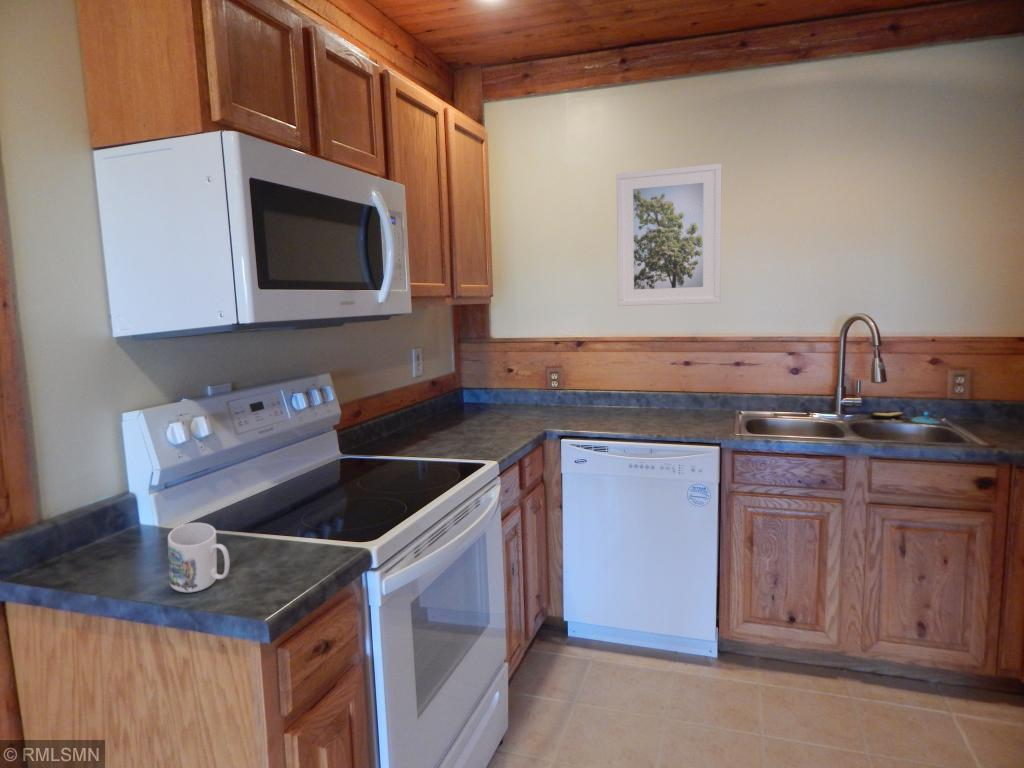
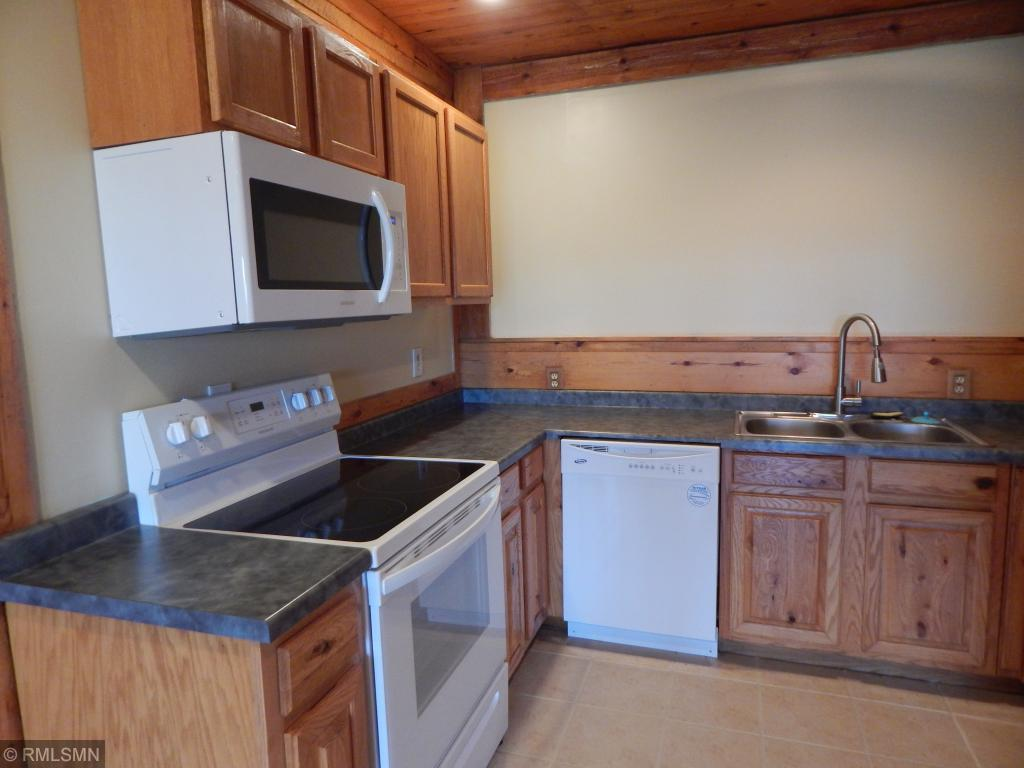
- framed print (667, 237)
- mug (200, 556)
